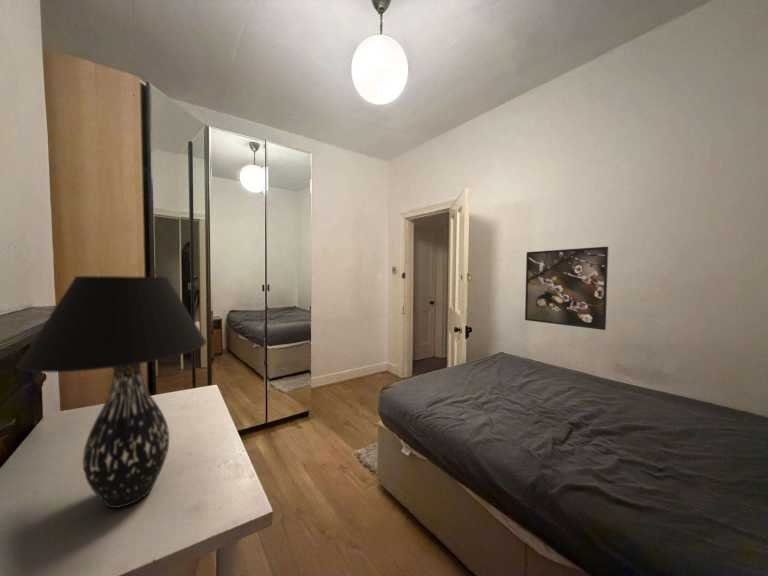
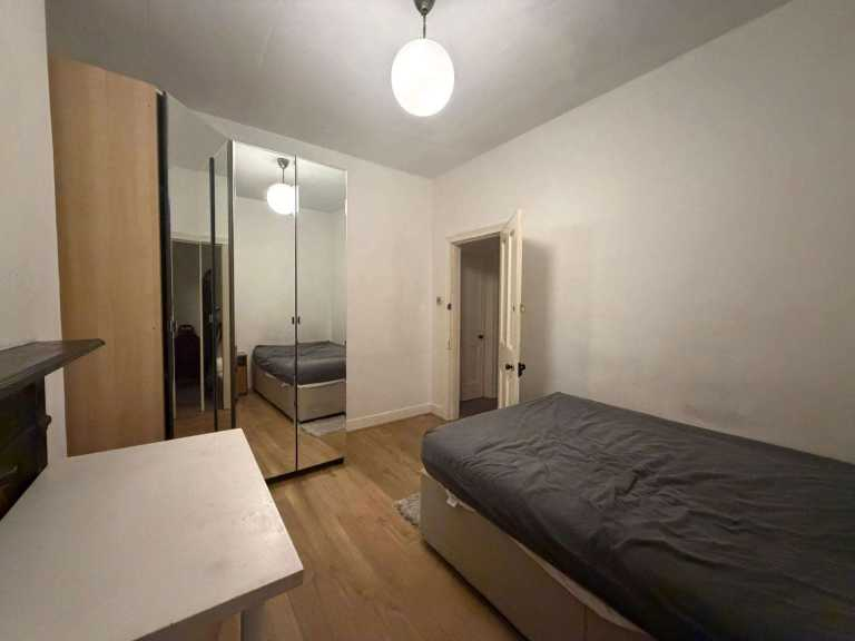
- table lamp (127, 387)
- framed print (562, 287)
